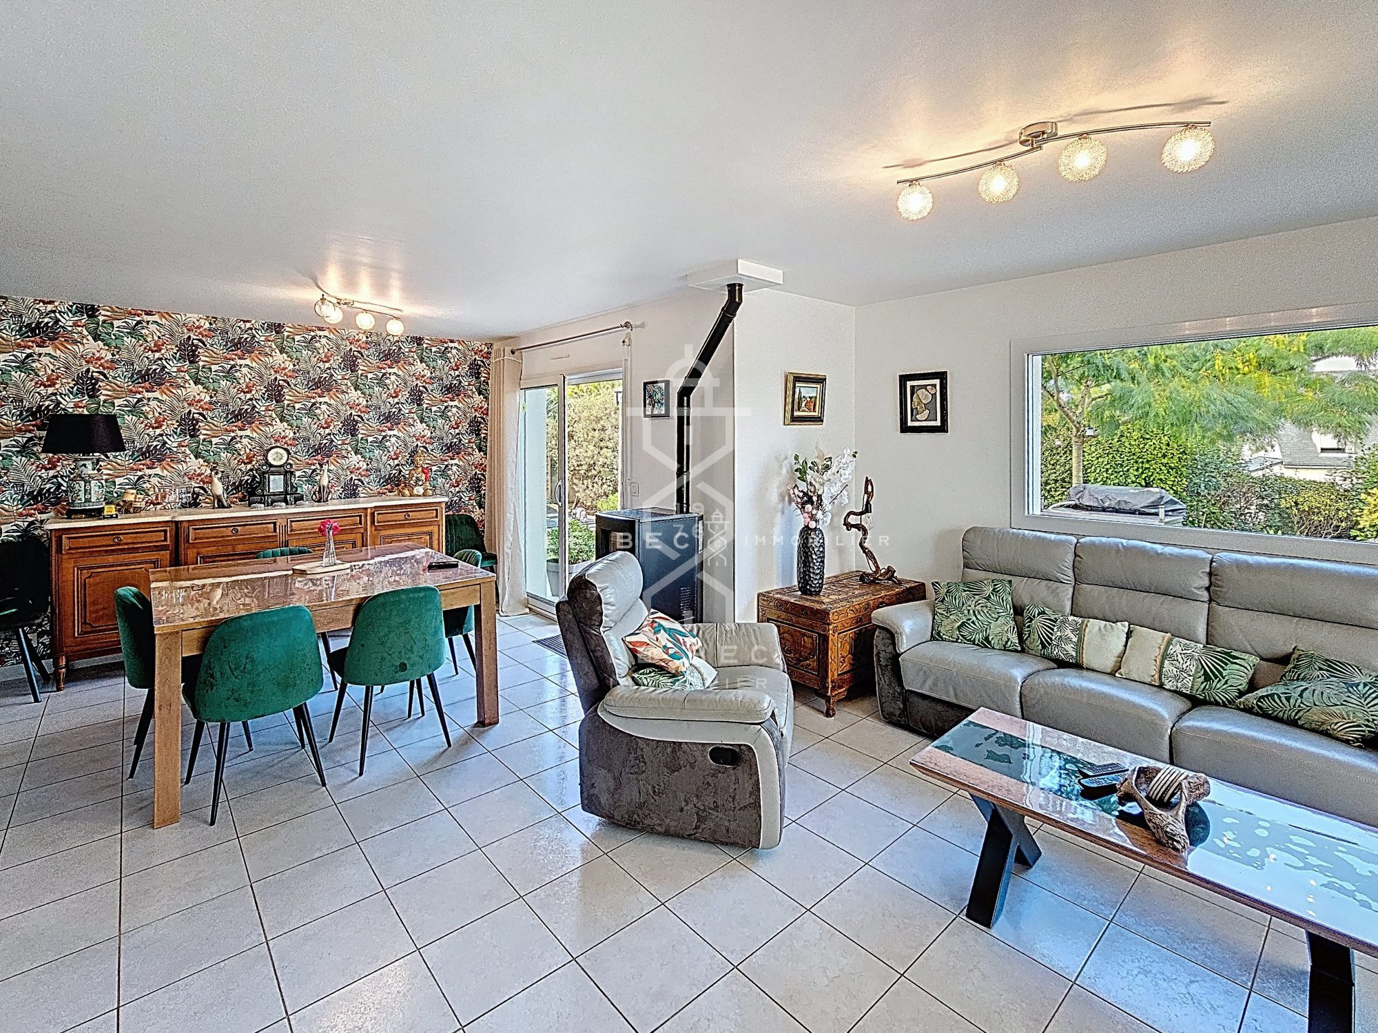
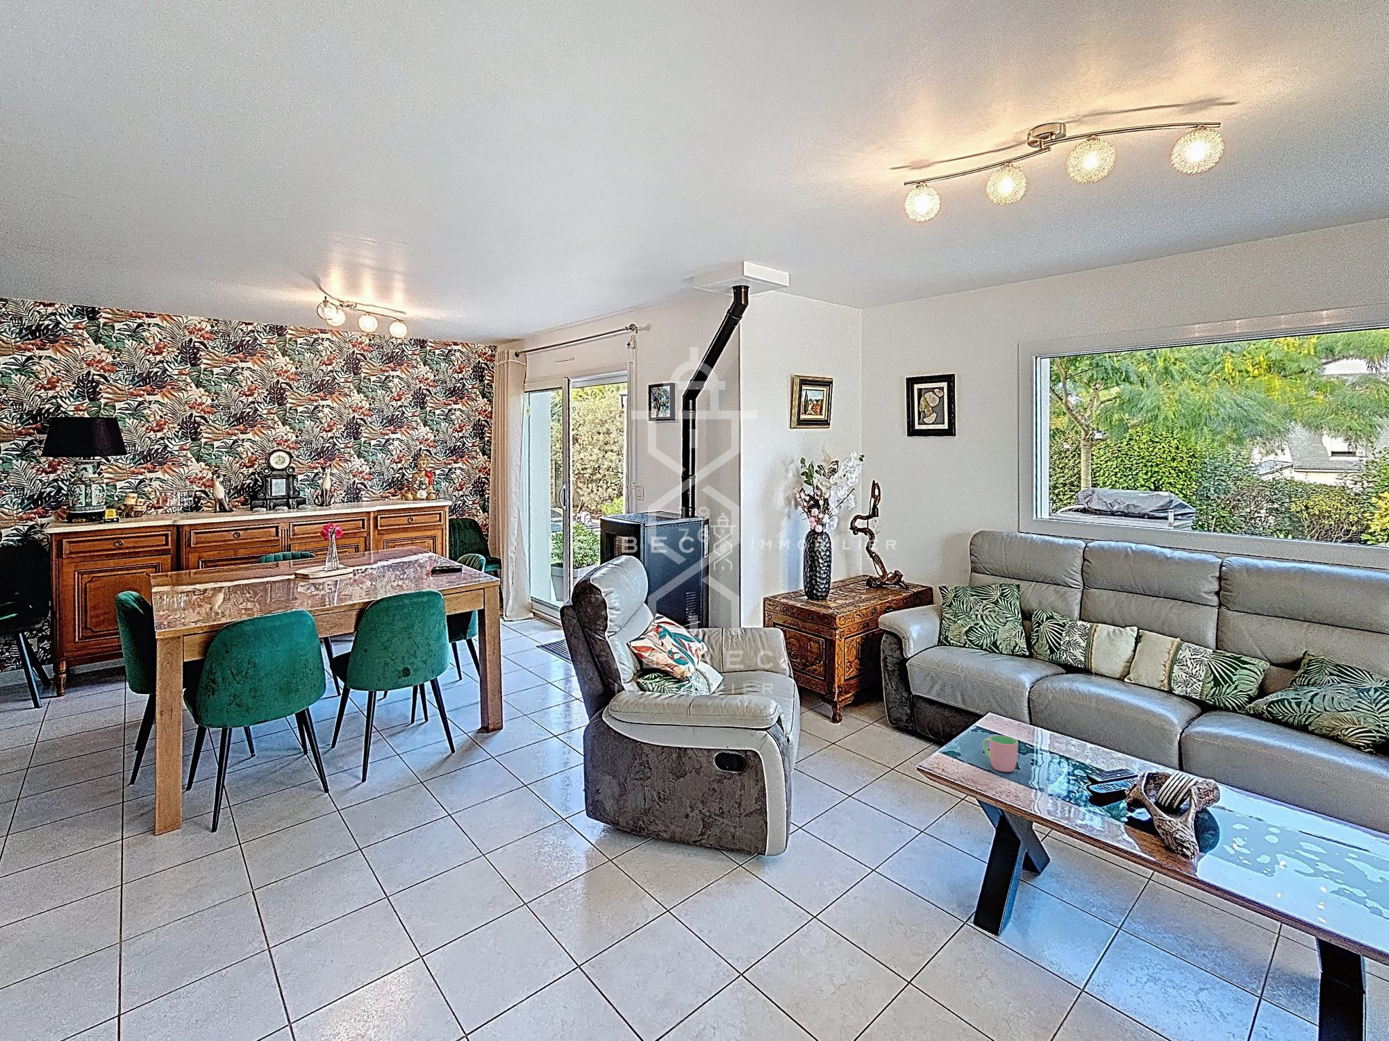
+ cup (999, 752)
